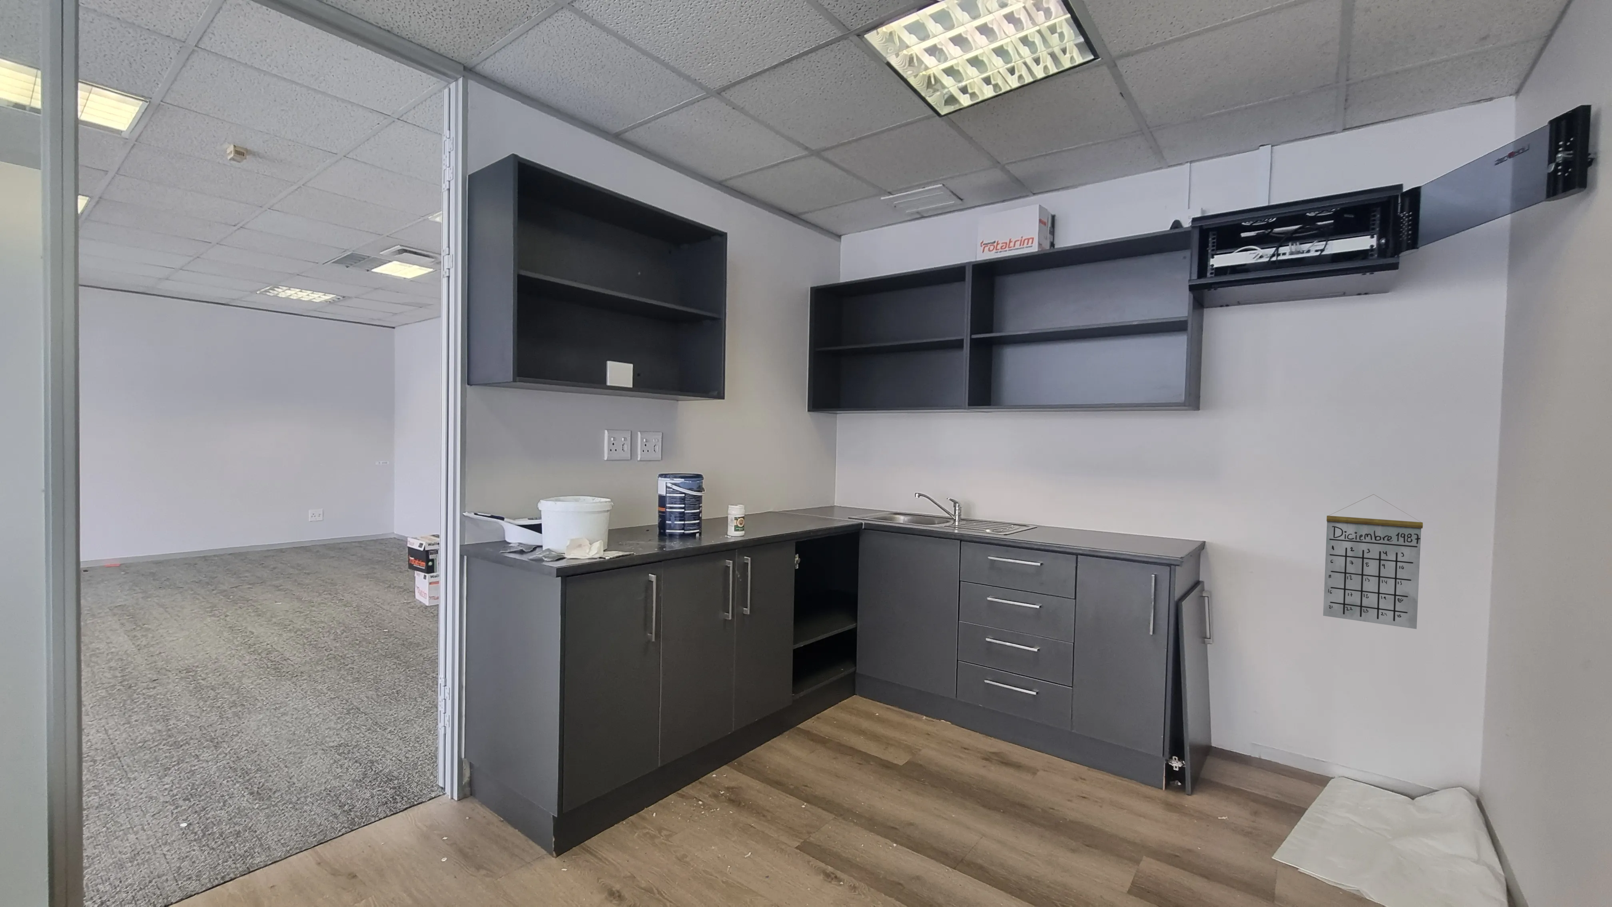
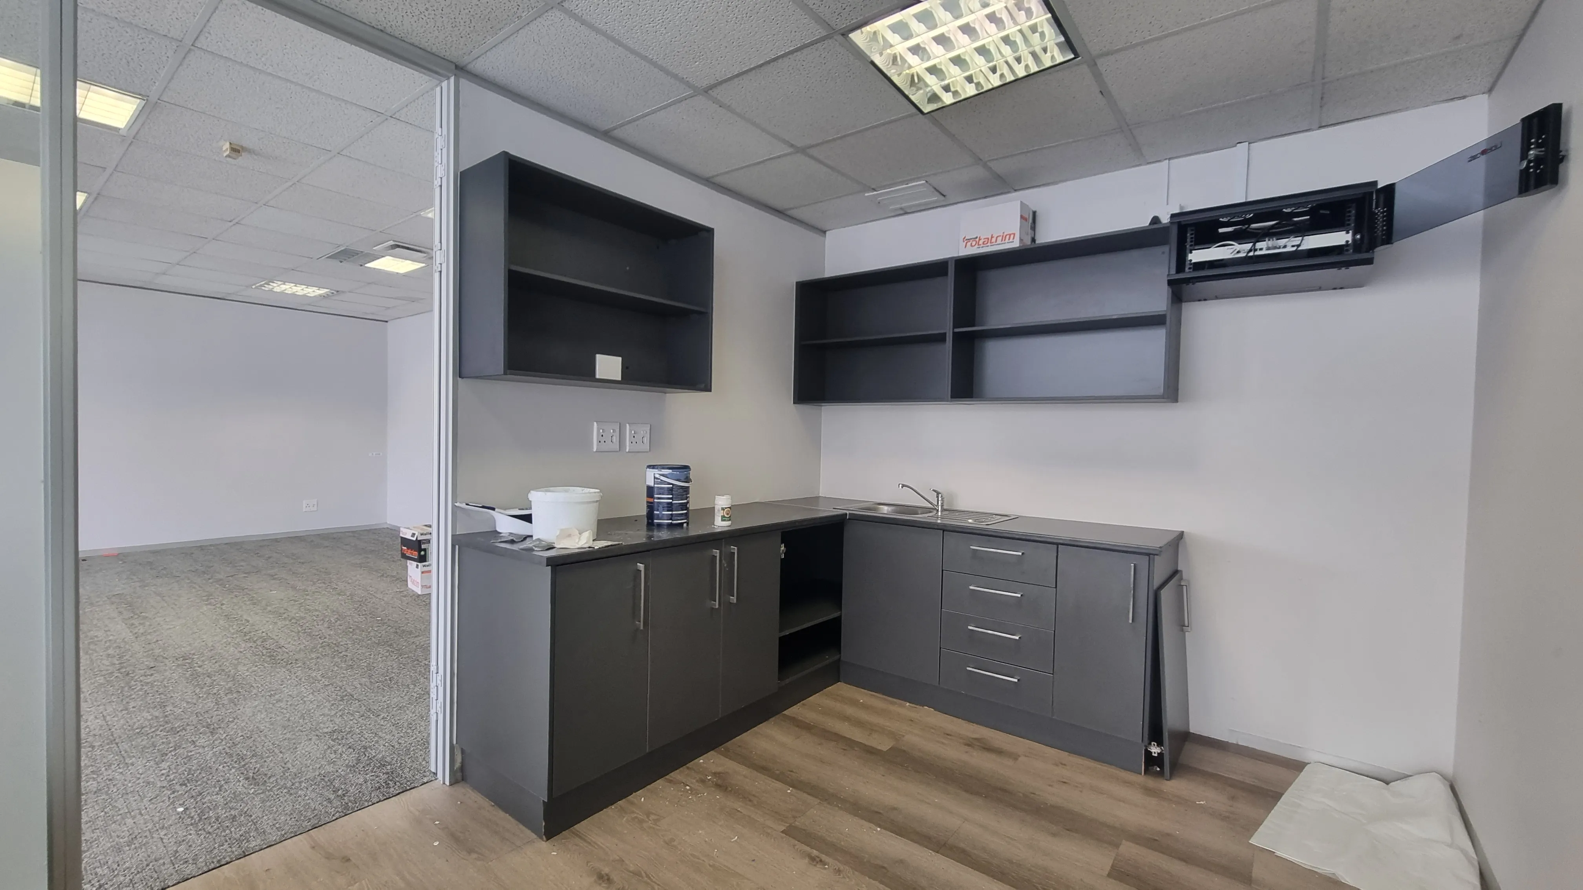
- calendar (1372, 558)
